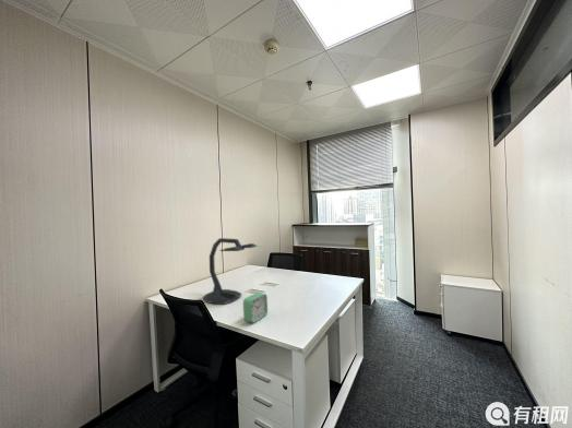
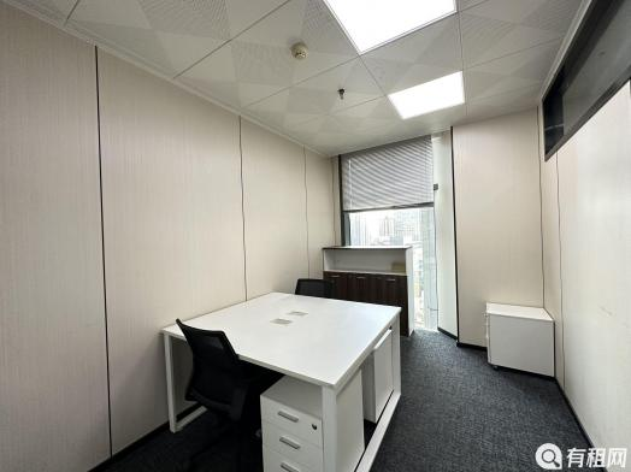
- desk lamp (216, 276)
- alarm clock (255, 306)
